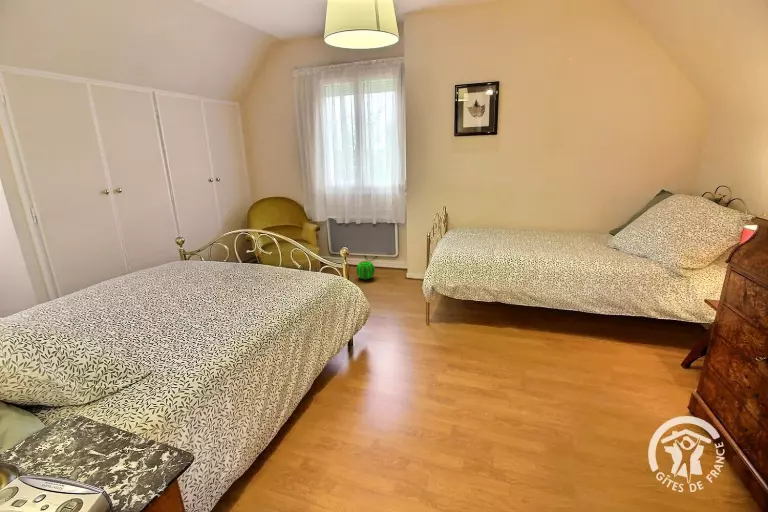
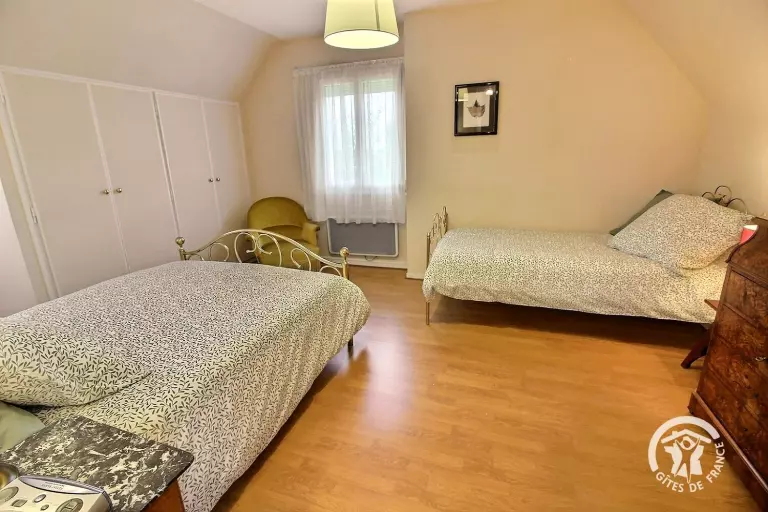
- ball (365, 270)
